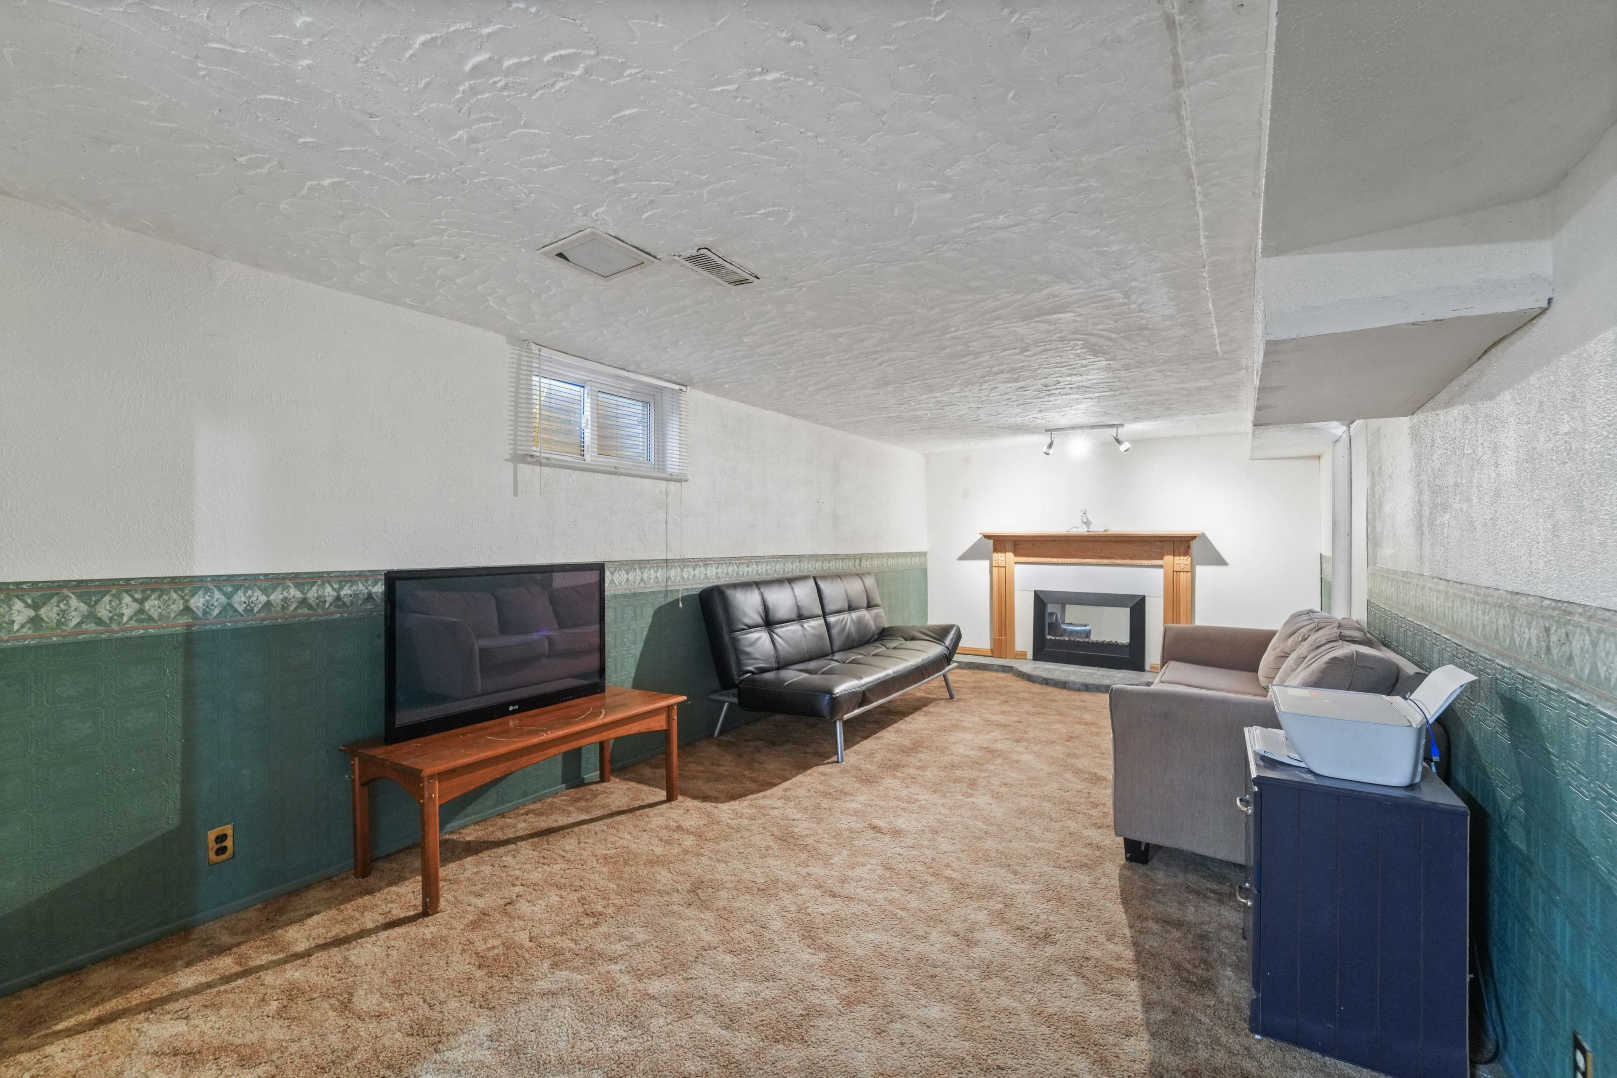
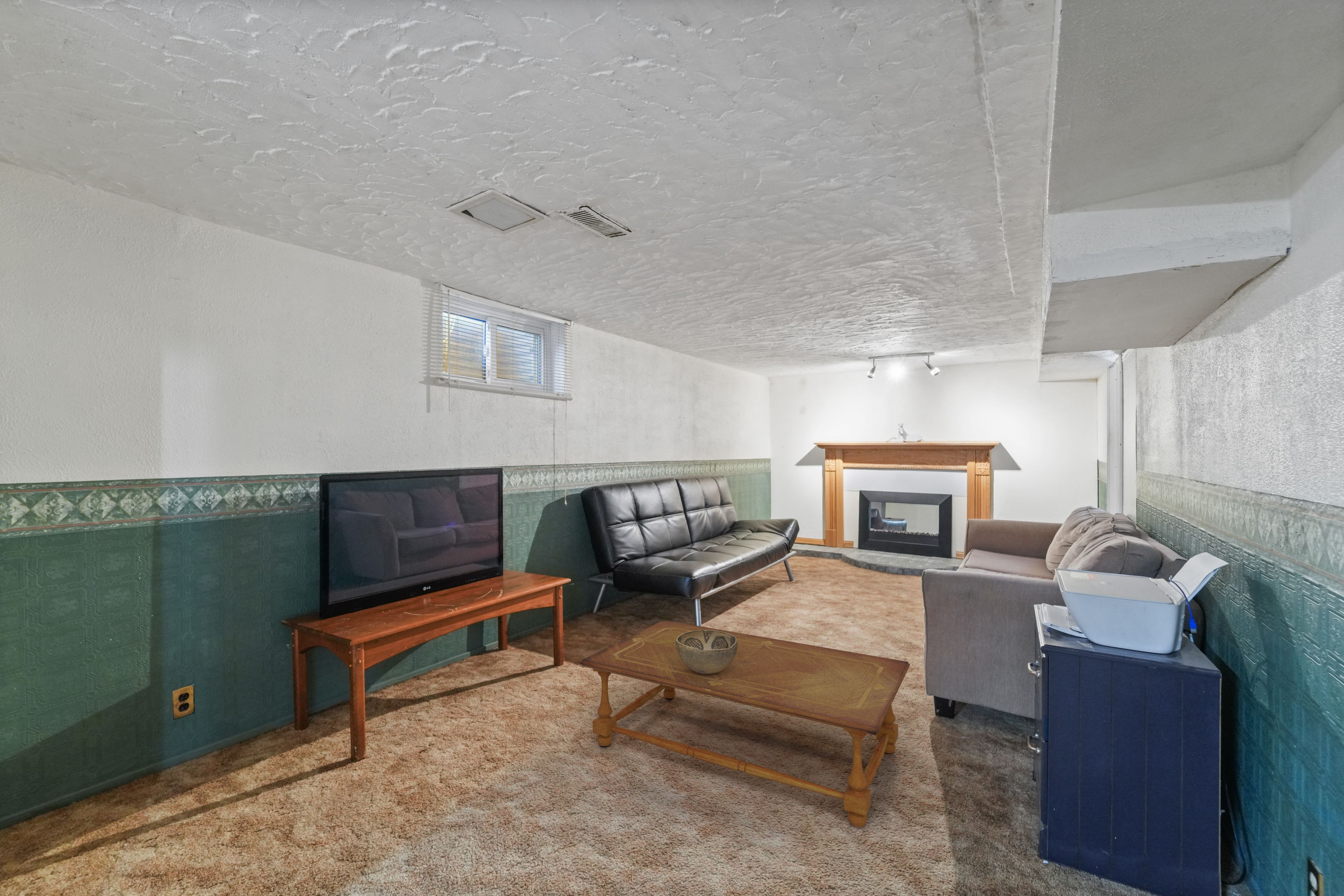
+ decorative bowl (706, 654)
+ coffee table (744, 704)
